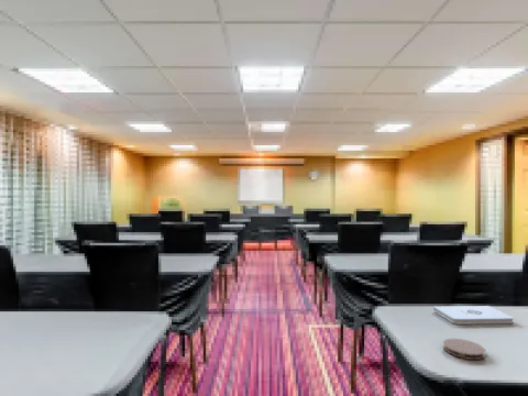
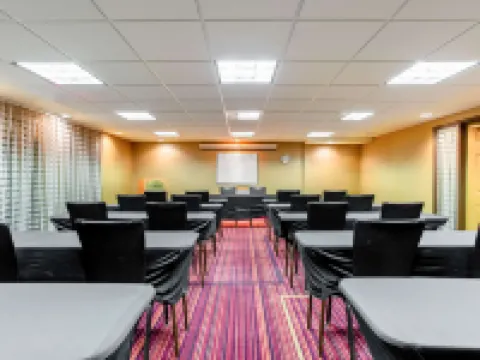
- notepad (472, 314)
- coaster (463, 348)
